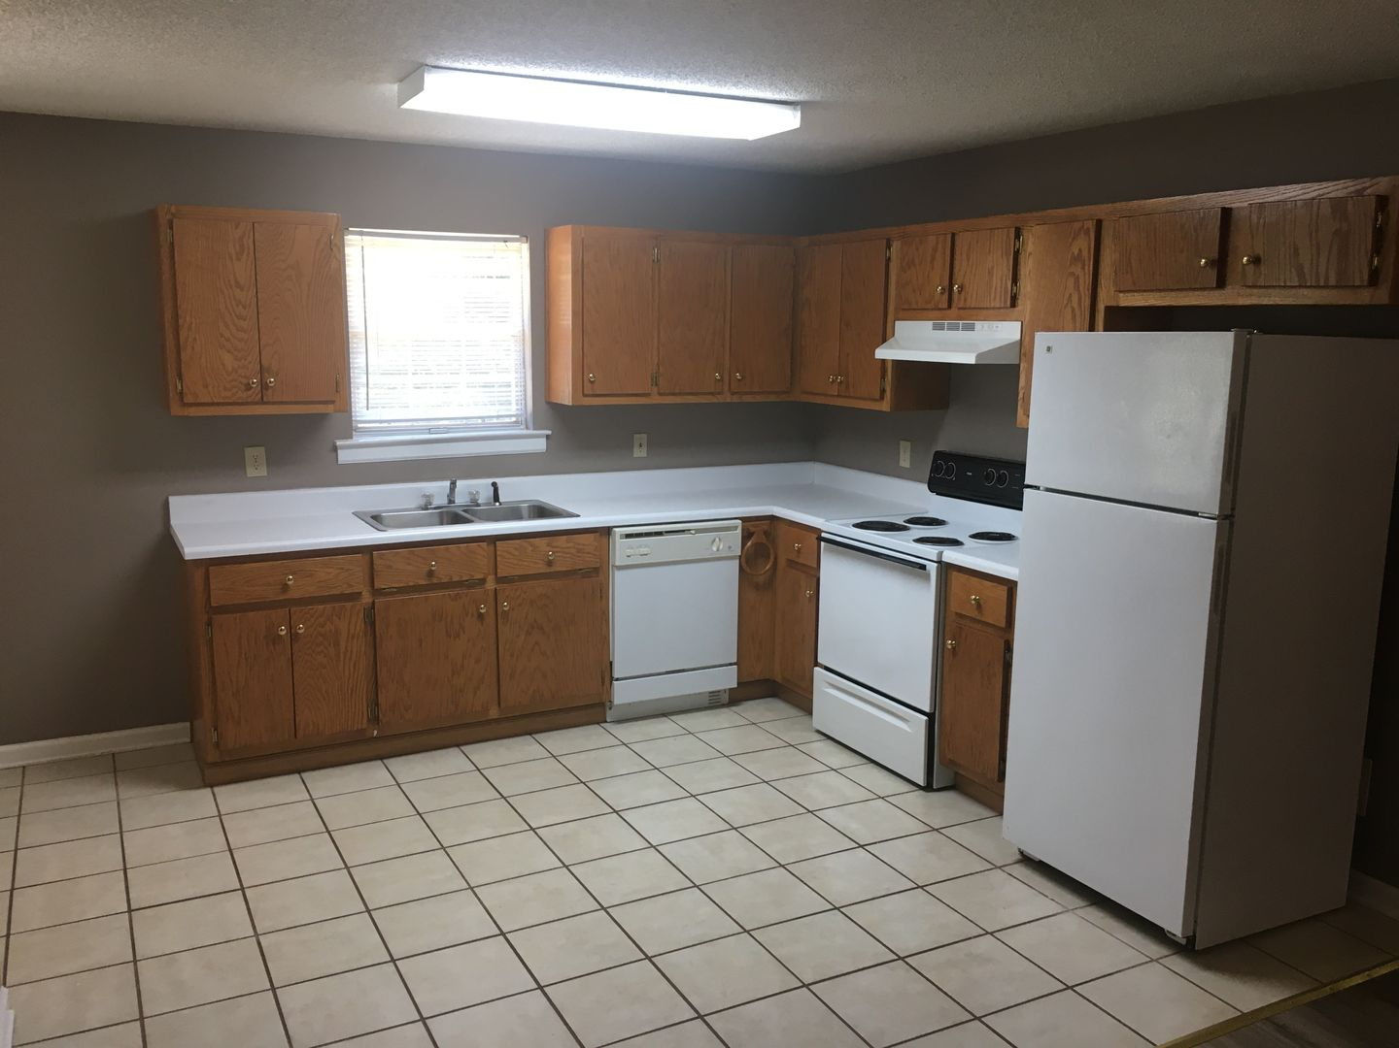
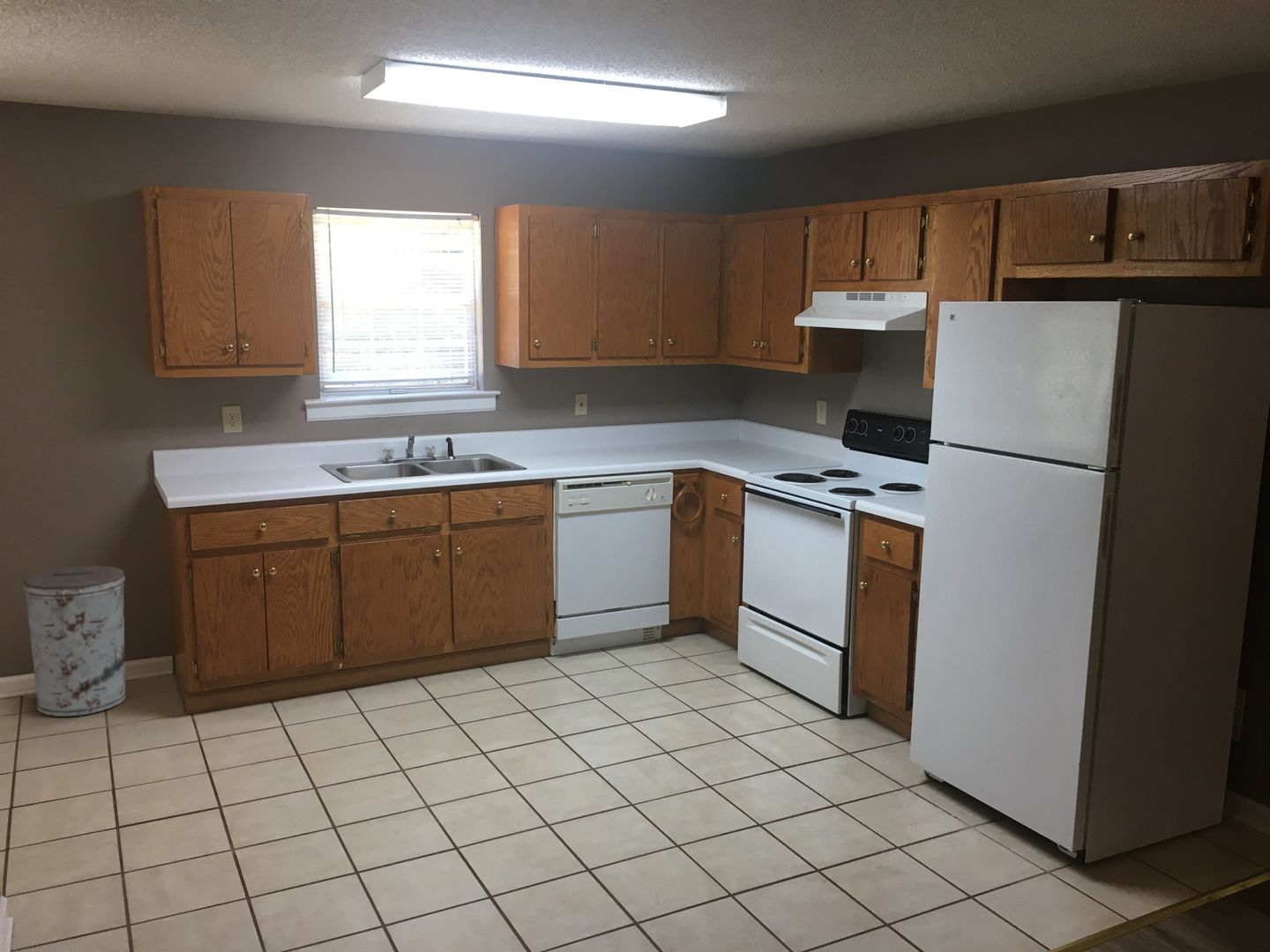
+ trash can (78, 636)
